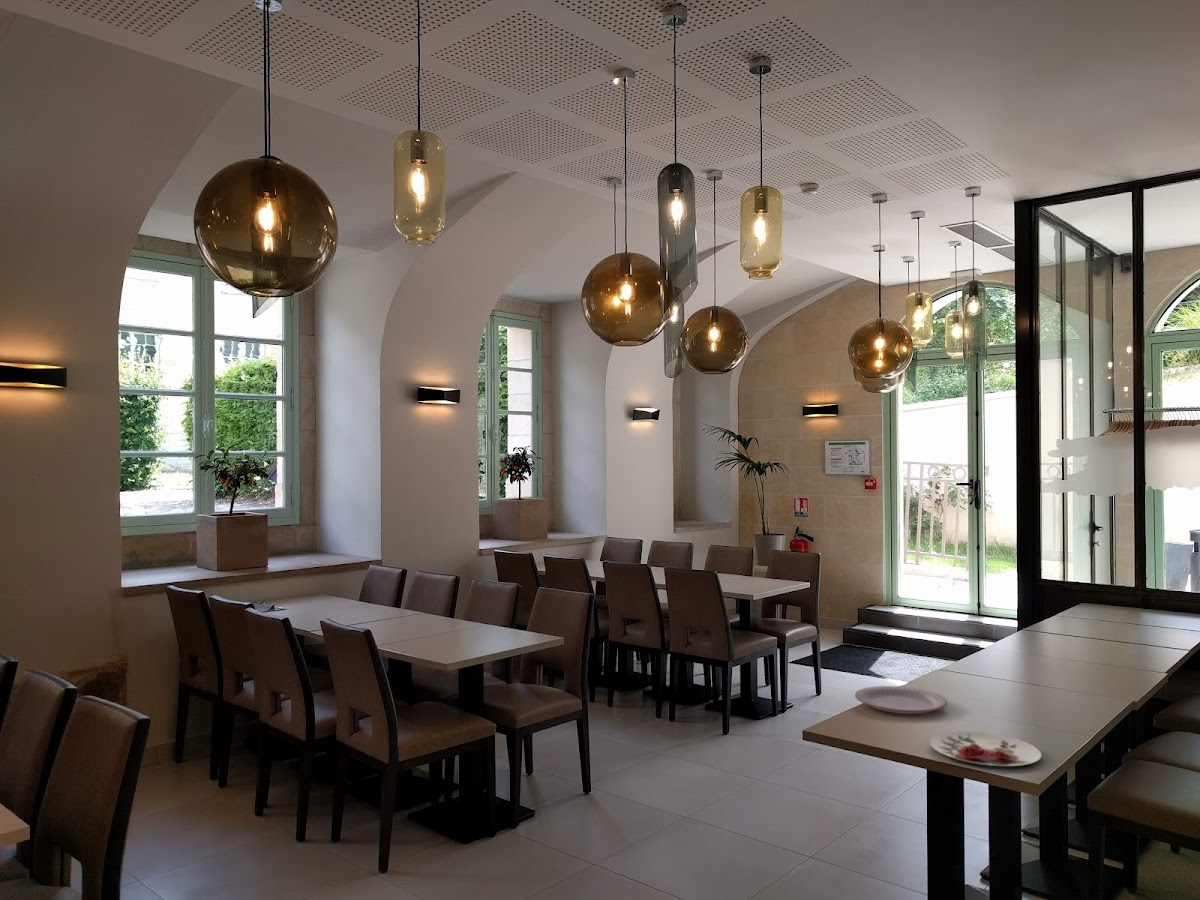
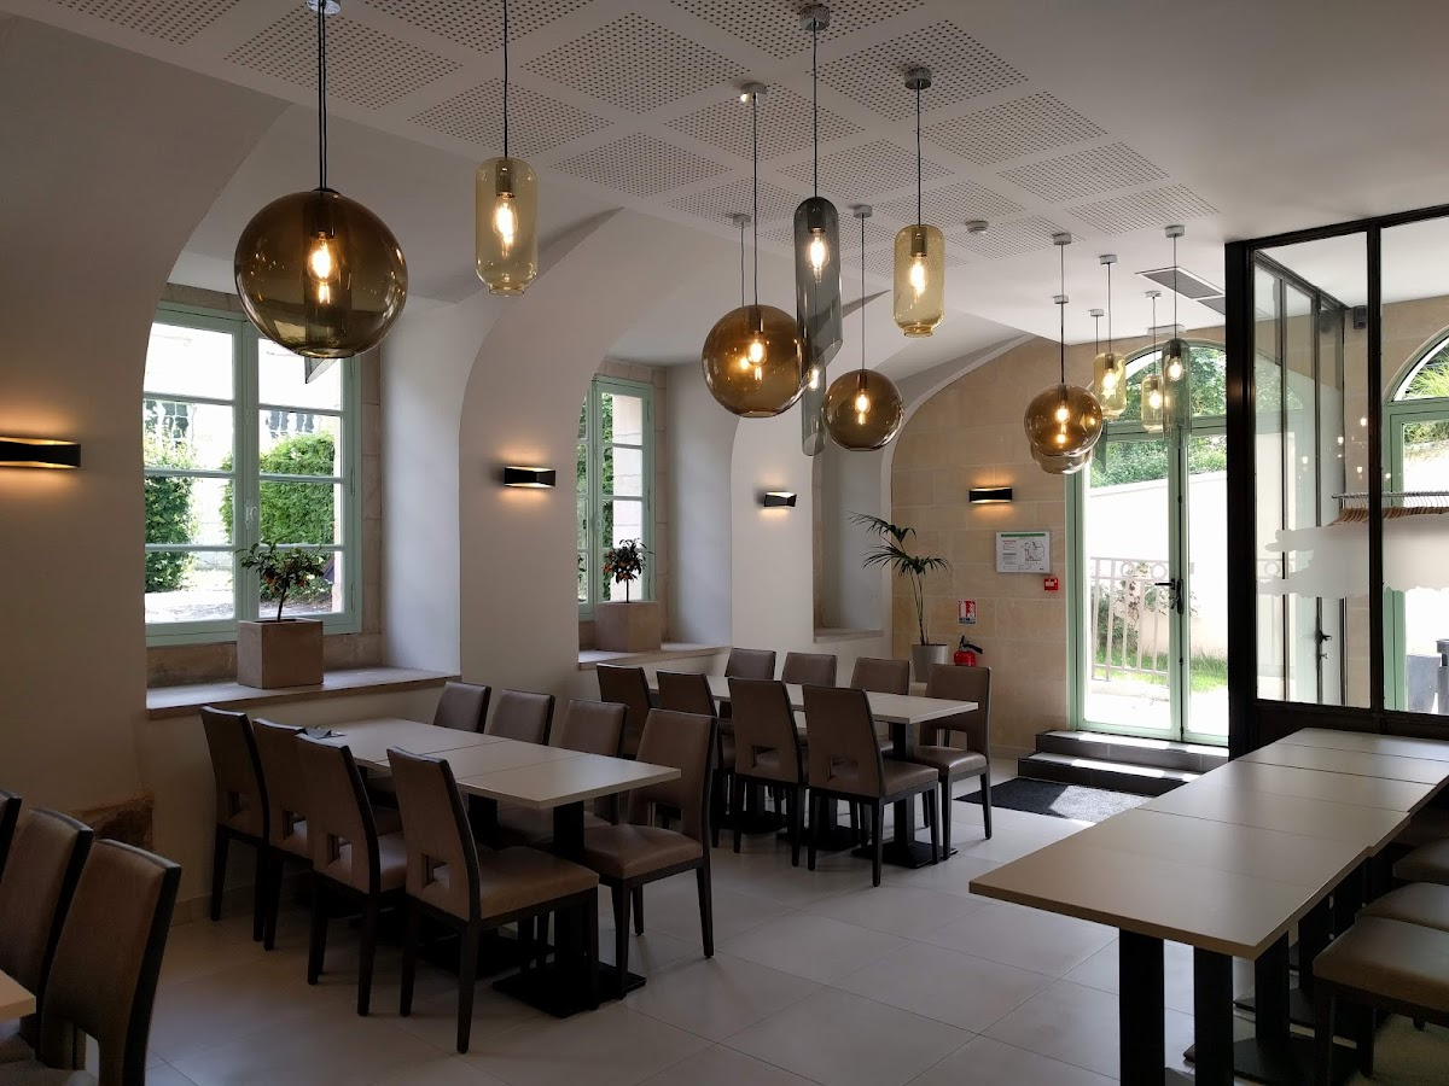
- plate (900, 701)
- plate (984, 747)
